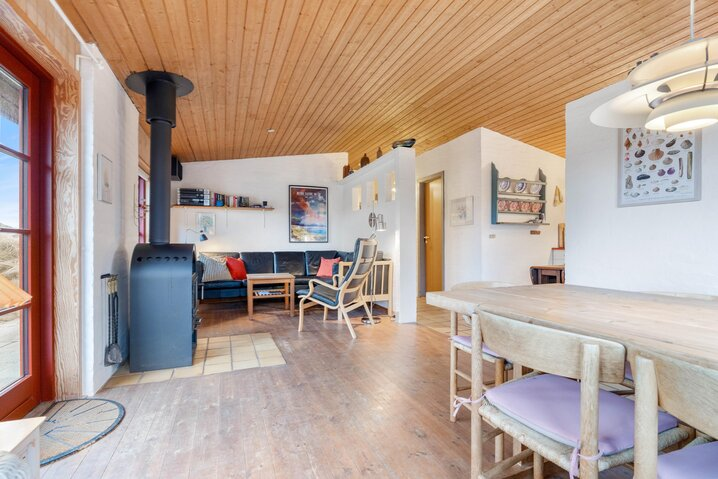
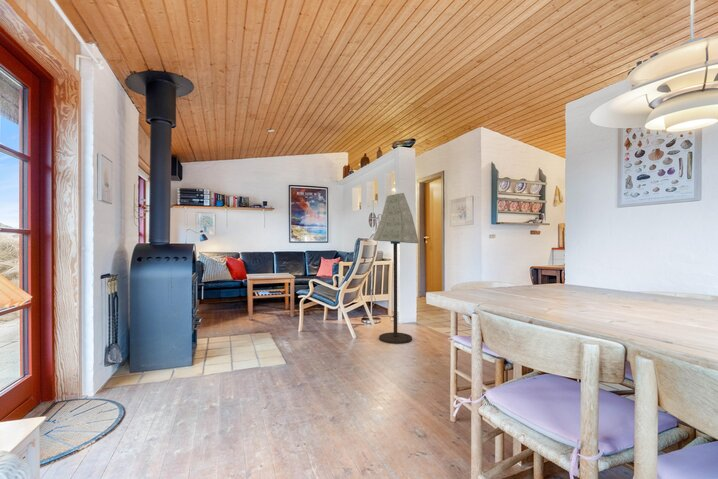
+ floor lamp (395, 266)
